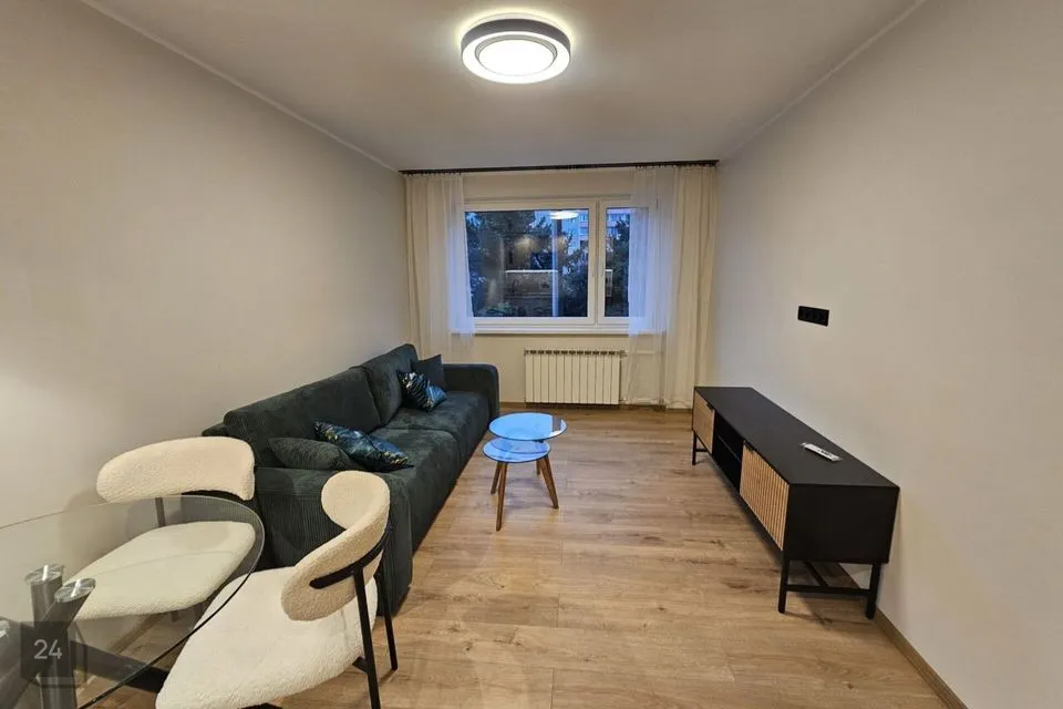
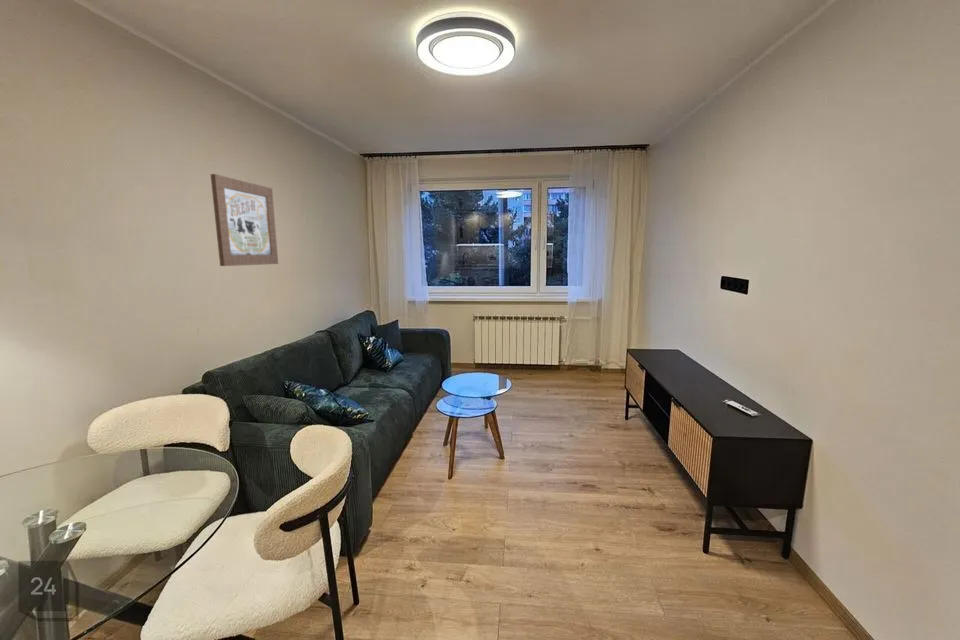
+ wall art (248, 224)
